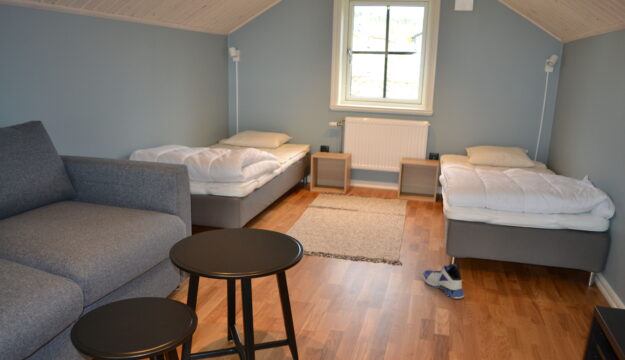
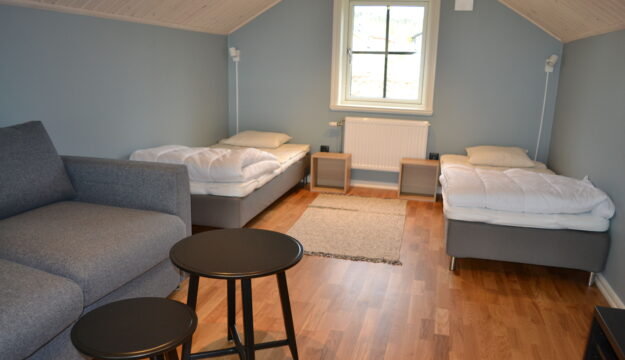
- sneaker (445, 275)
